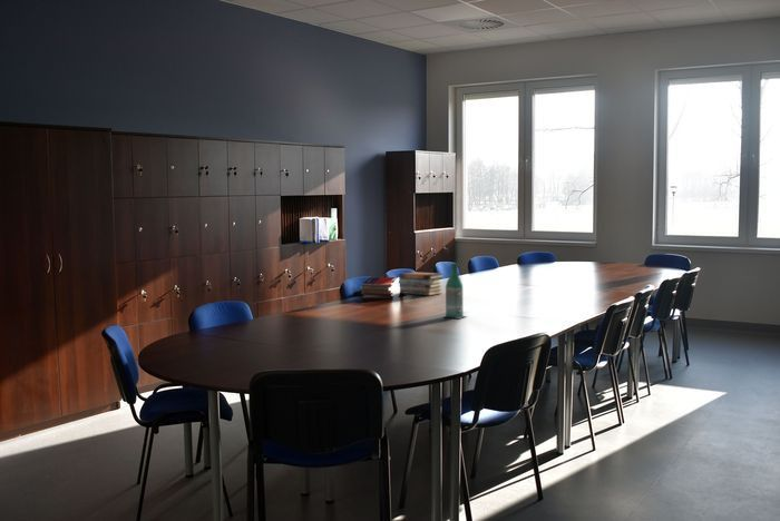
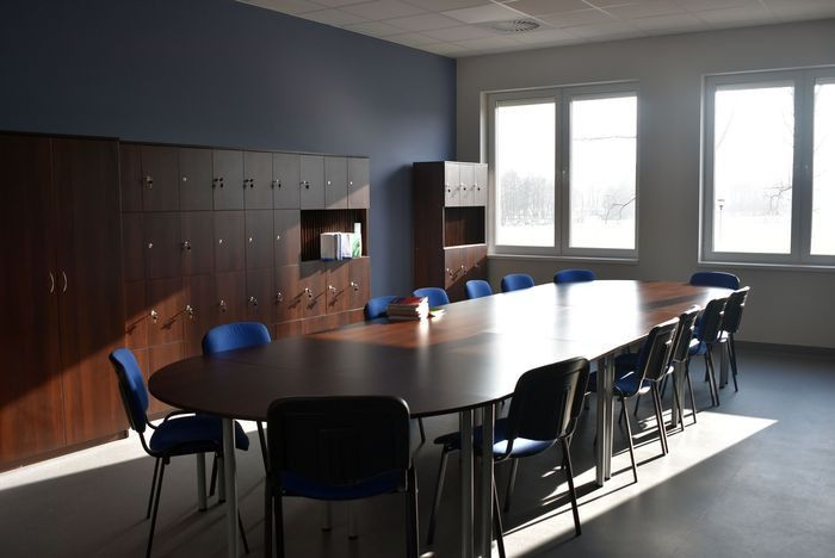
- bottle (455, 289)
- book stack (420, 283)
